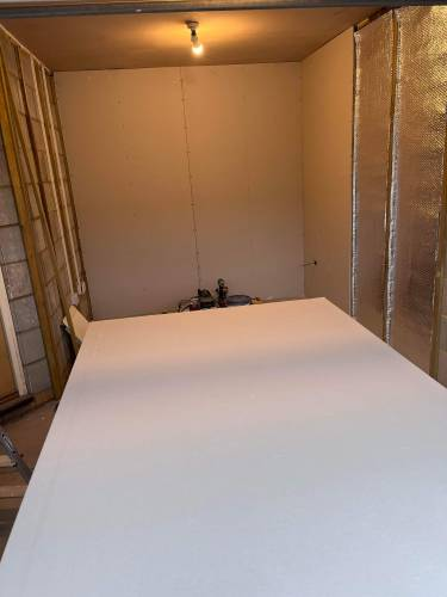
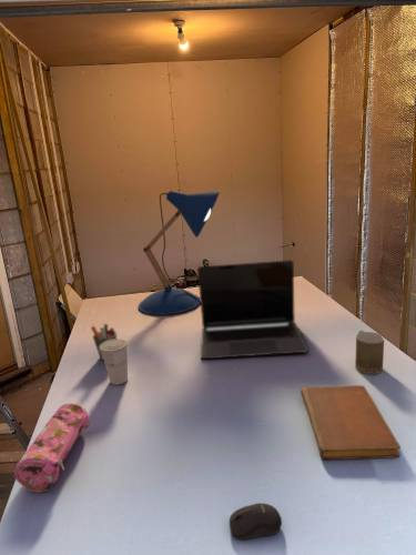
+ computer mouse (255, 517)
+ notebook (344, 417)
+ laptop (248, 306)
+ mug (367, 350)
+ pencil case (55, 443)
+ pen holder (104, 340)
+ cup (115, 362)
+ desk lamp (164, 249)
